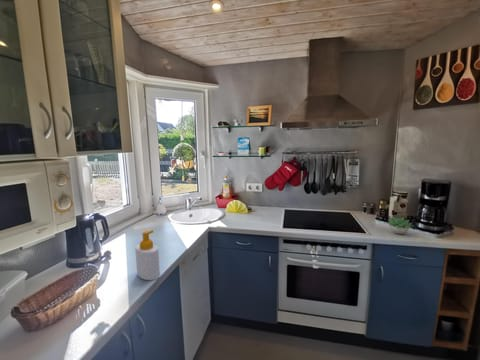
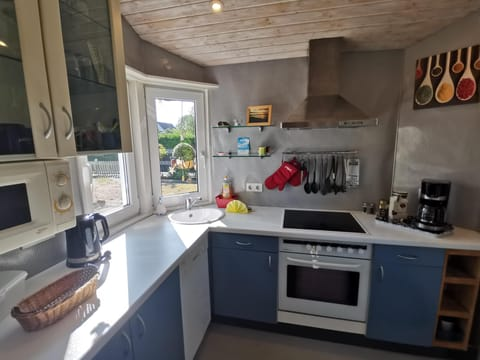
- succulent plant (399, 225)
- soap bottle (147, 253)
